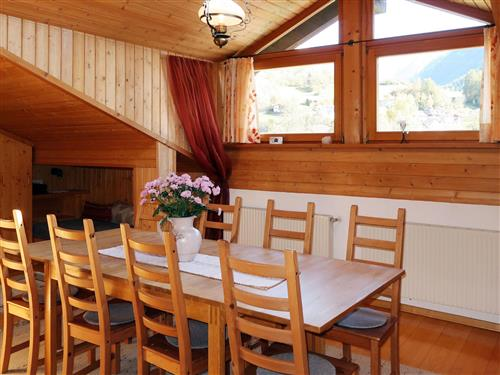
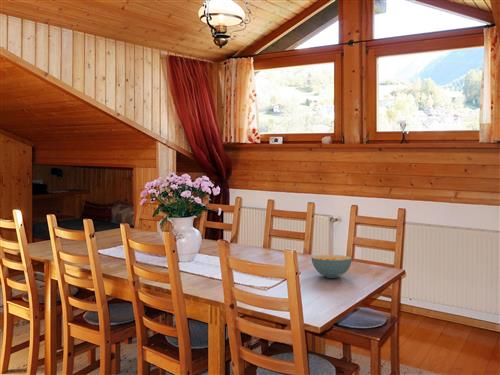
+ cereal bowl (331, 267)
